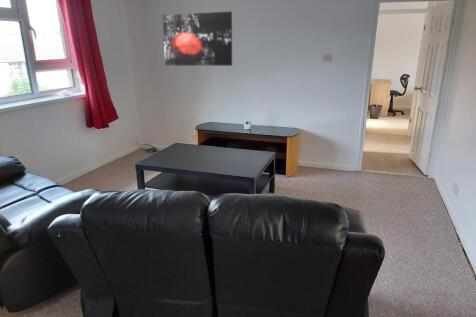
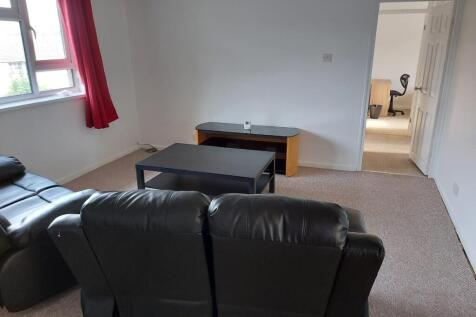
- wall art (196, 40)
